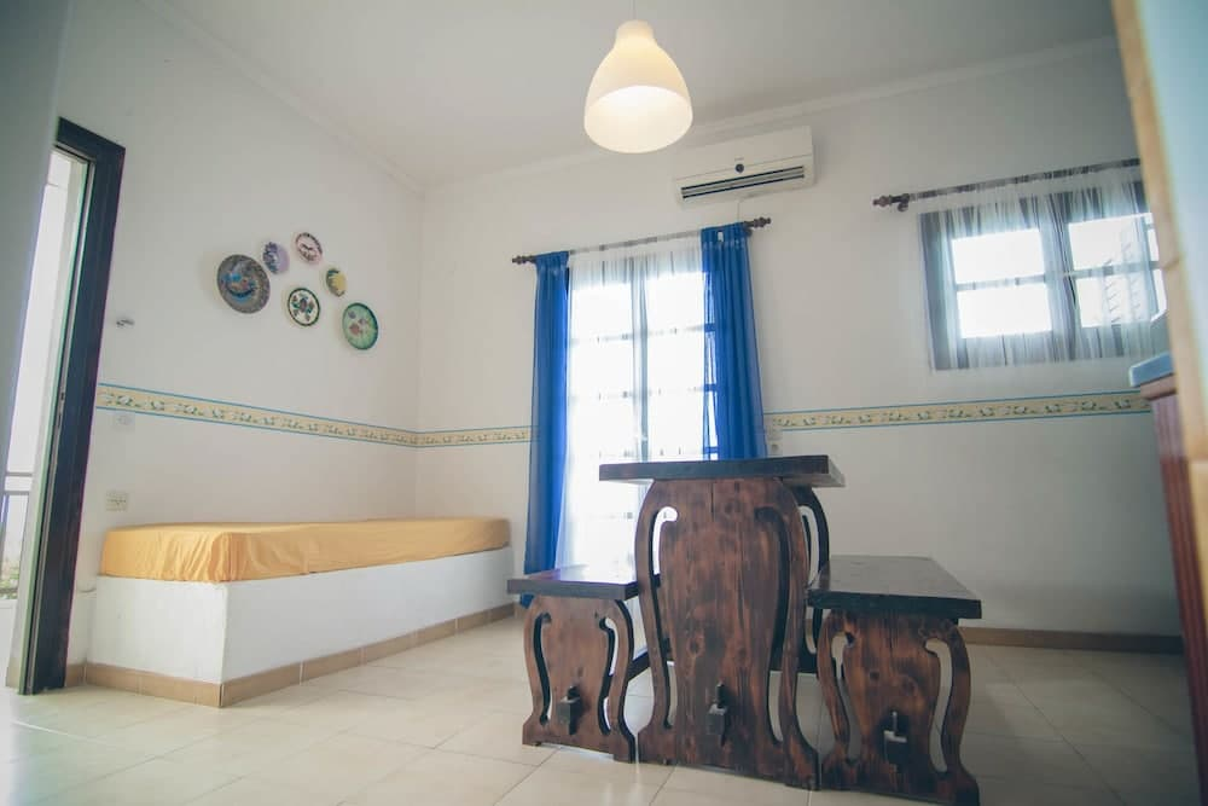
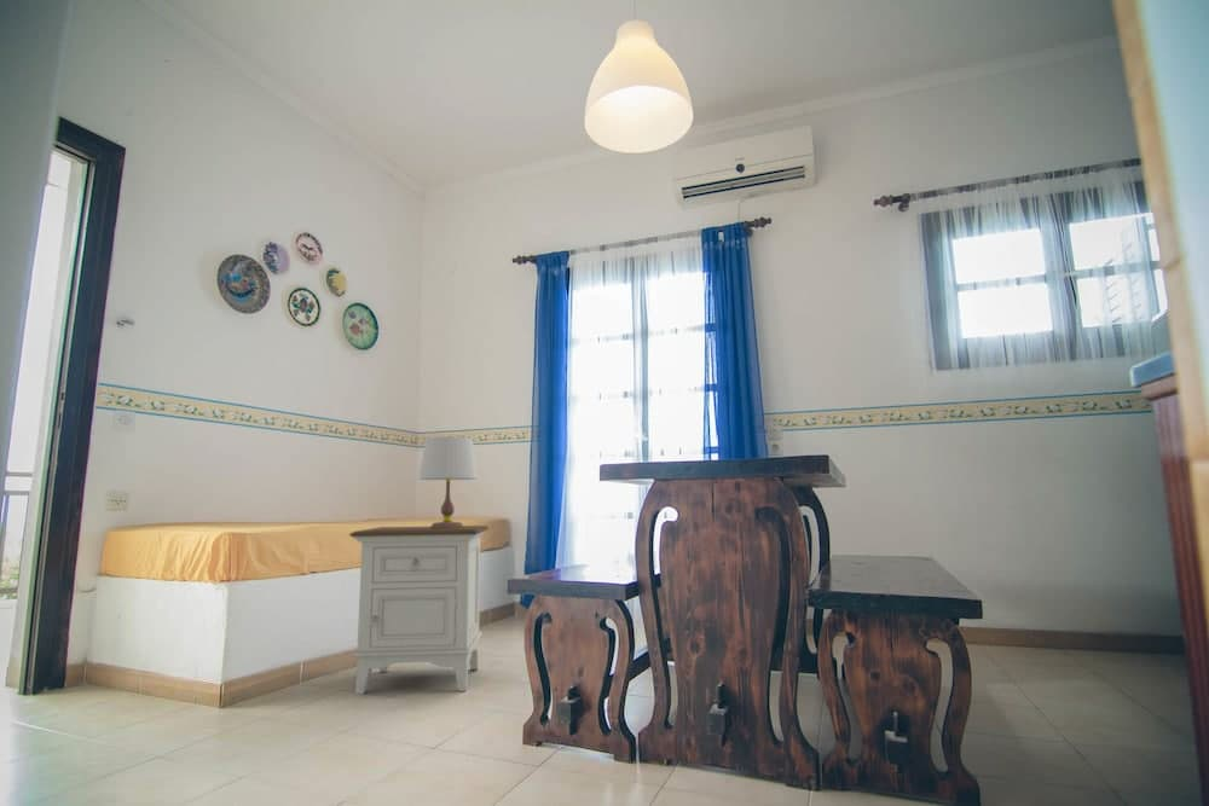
+ nightstand (422, 603)
+ table lamp (447, 482)
